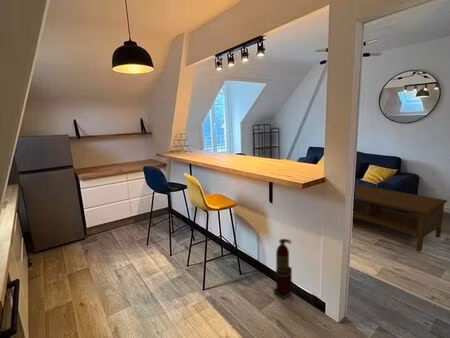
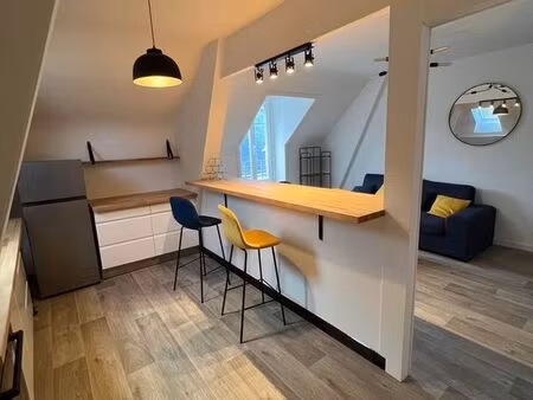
- coffee table (374, 210)
- fire extinguisher (282, 267)
